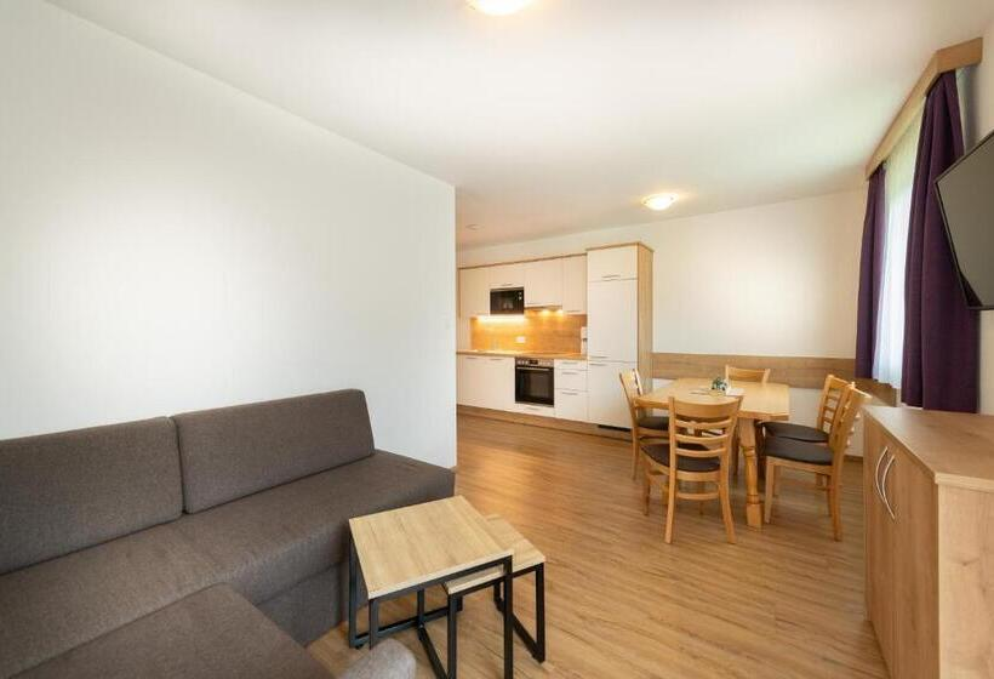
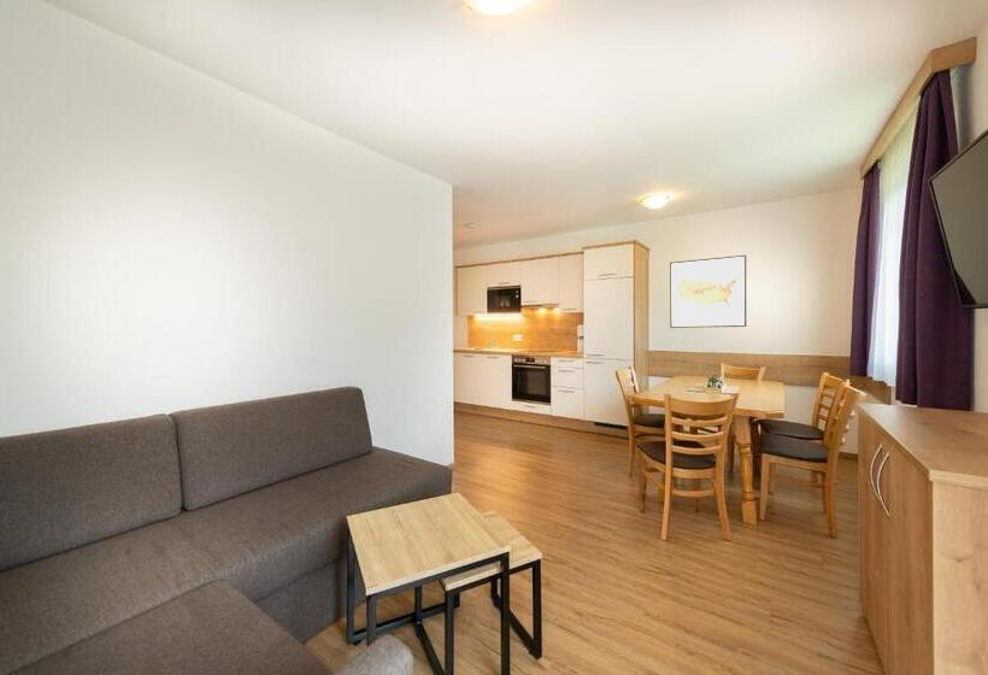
+ wall art (706, 293)
